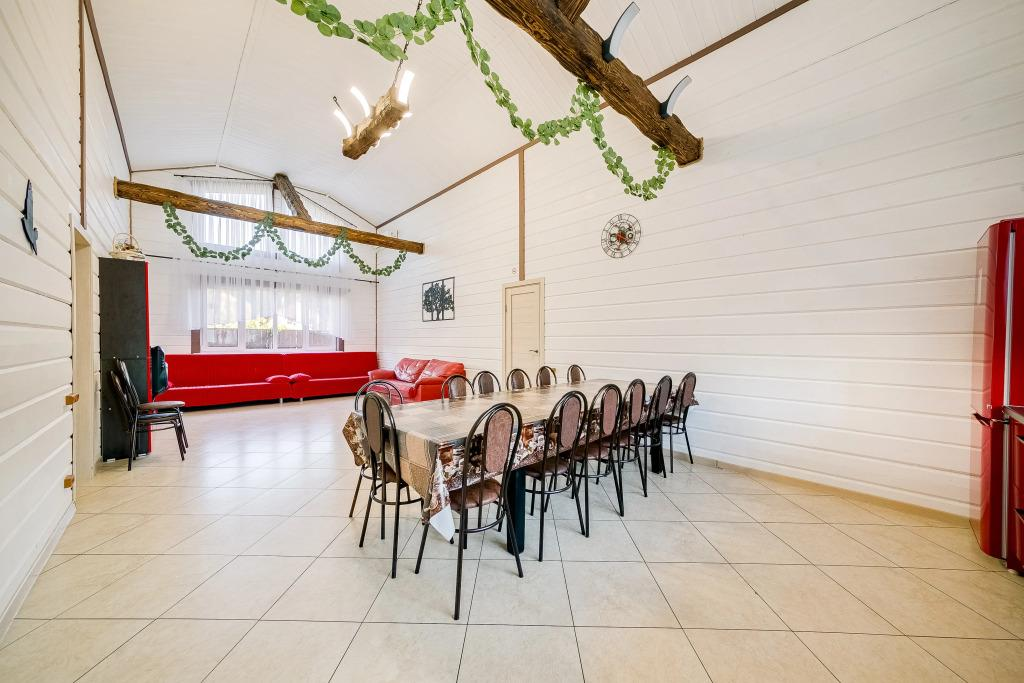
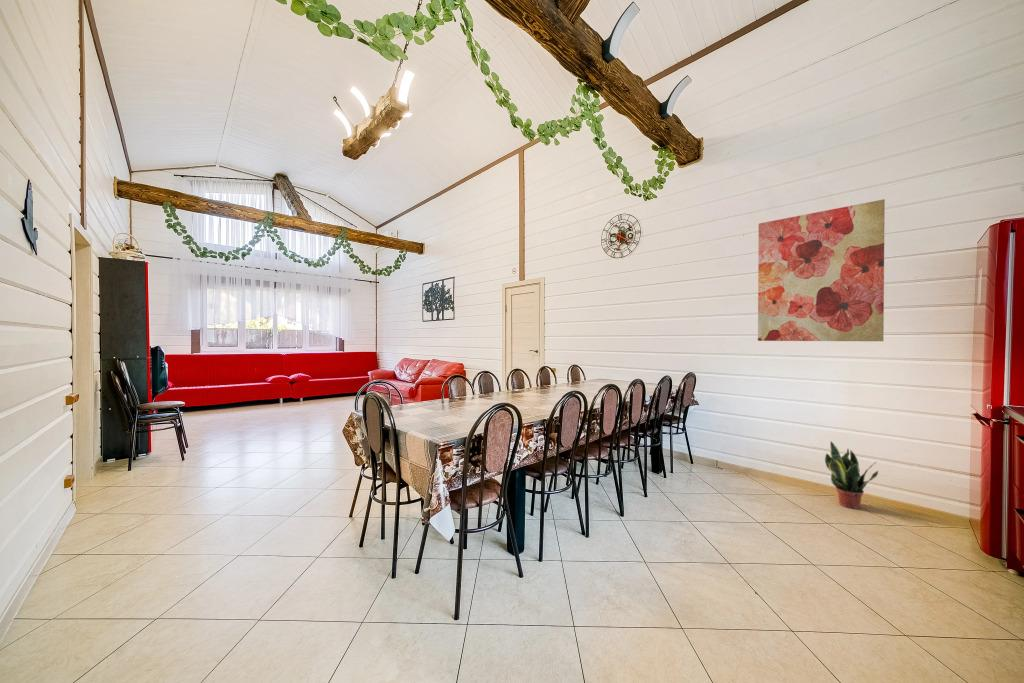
+ wall art (815, 277)
+ potted plant (849, 475)
